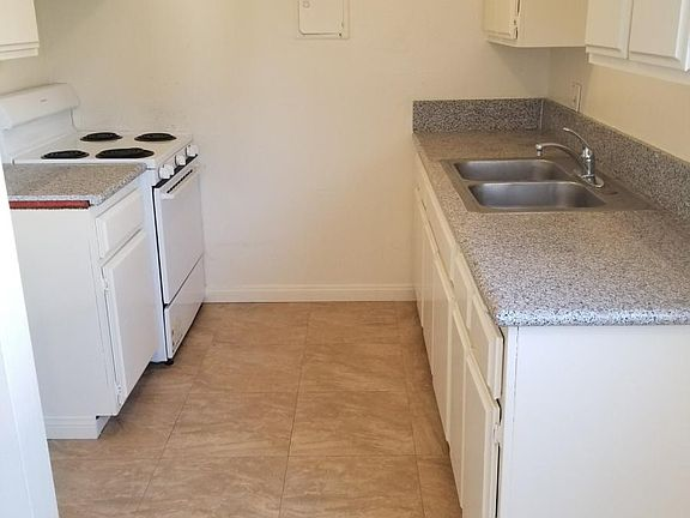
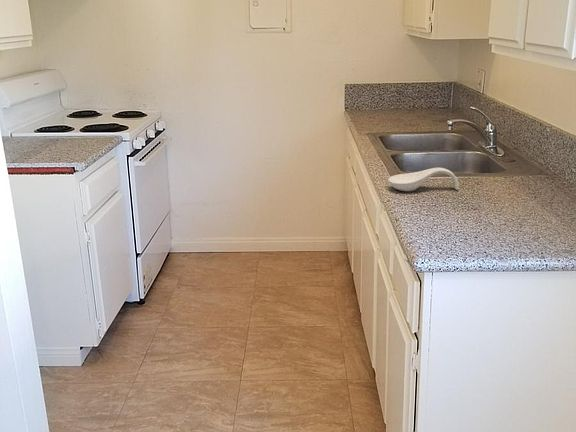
+ spoon rest (423, 178)
